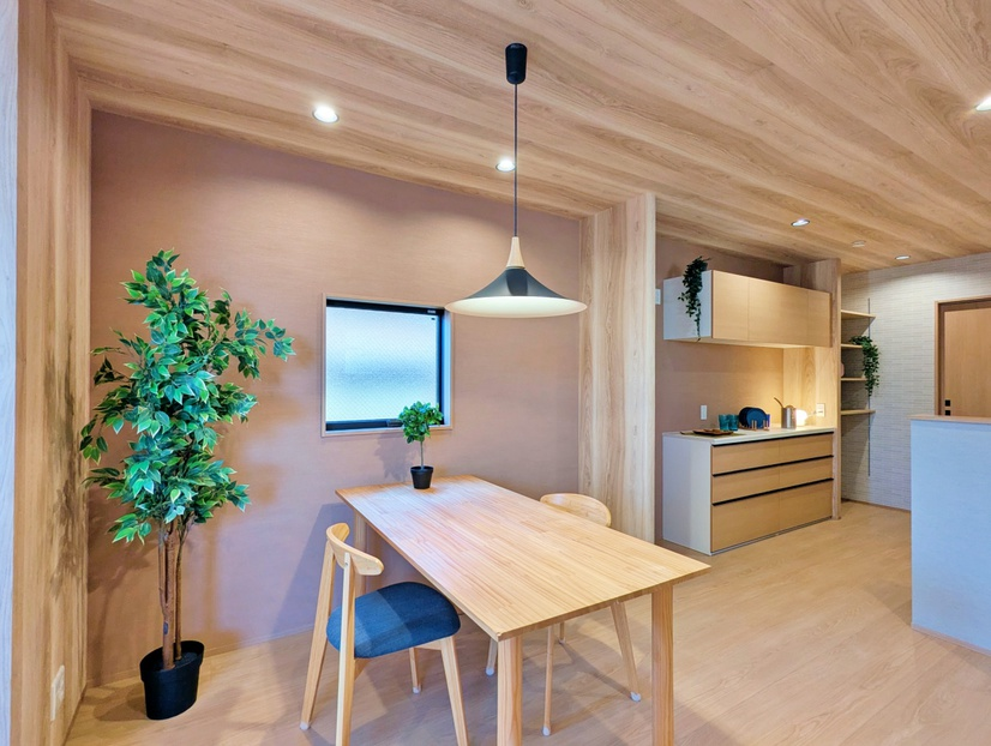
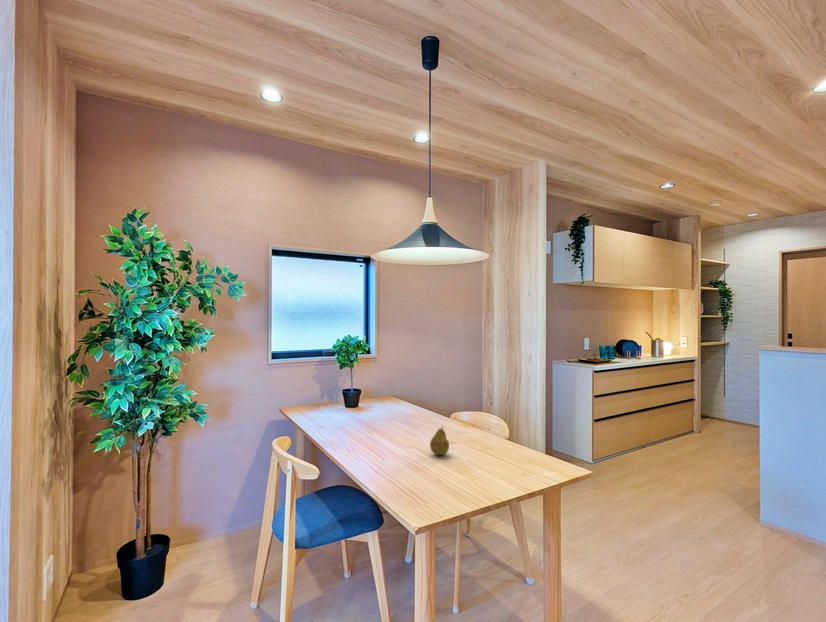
+ fruit (439, 440)
